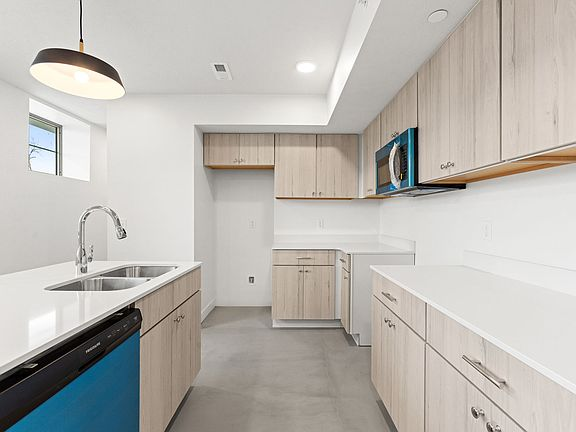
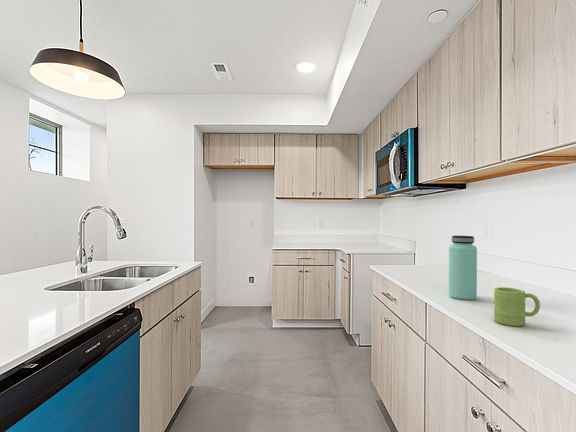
+ mug (516, 306)
+ bottle (462, 266)
